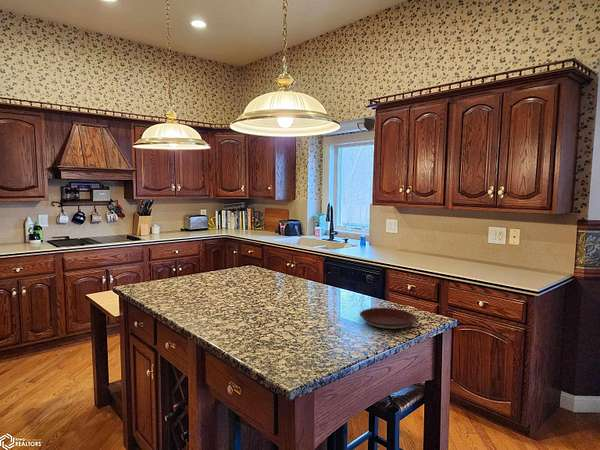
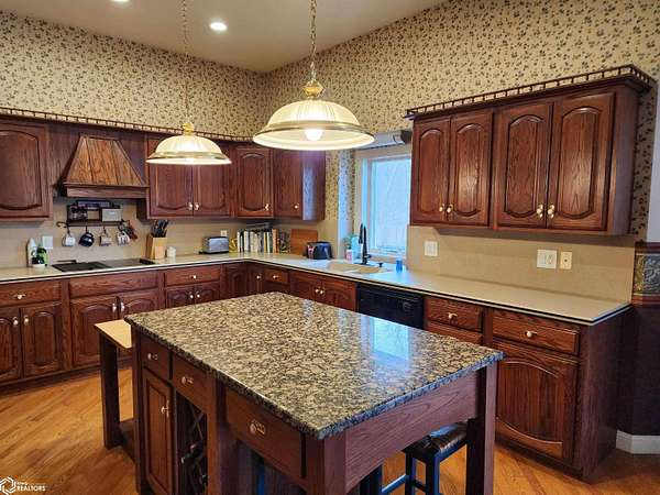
- plate (387, 319)
